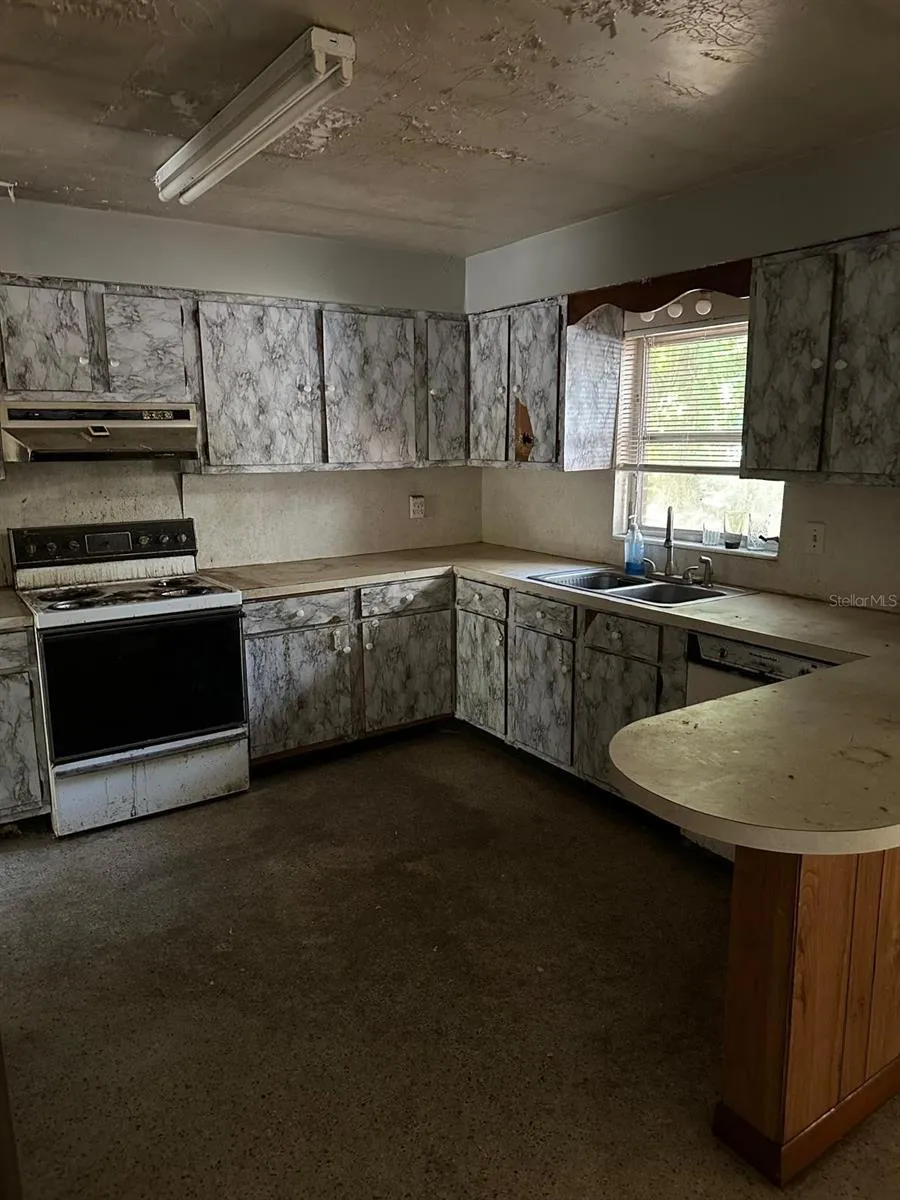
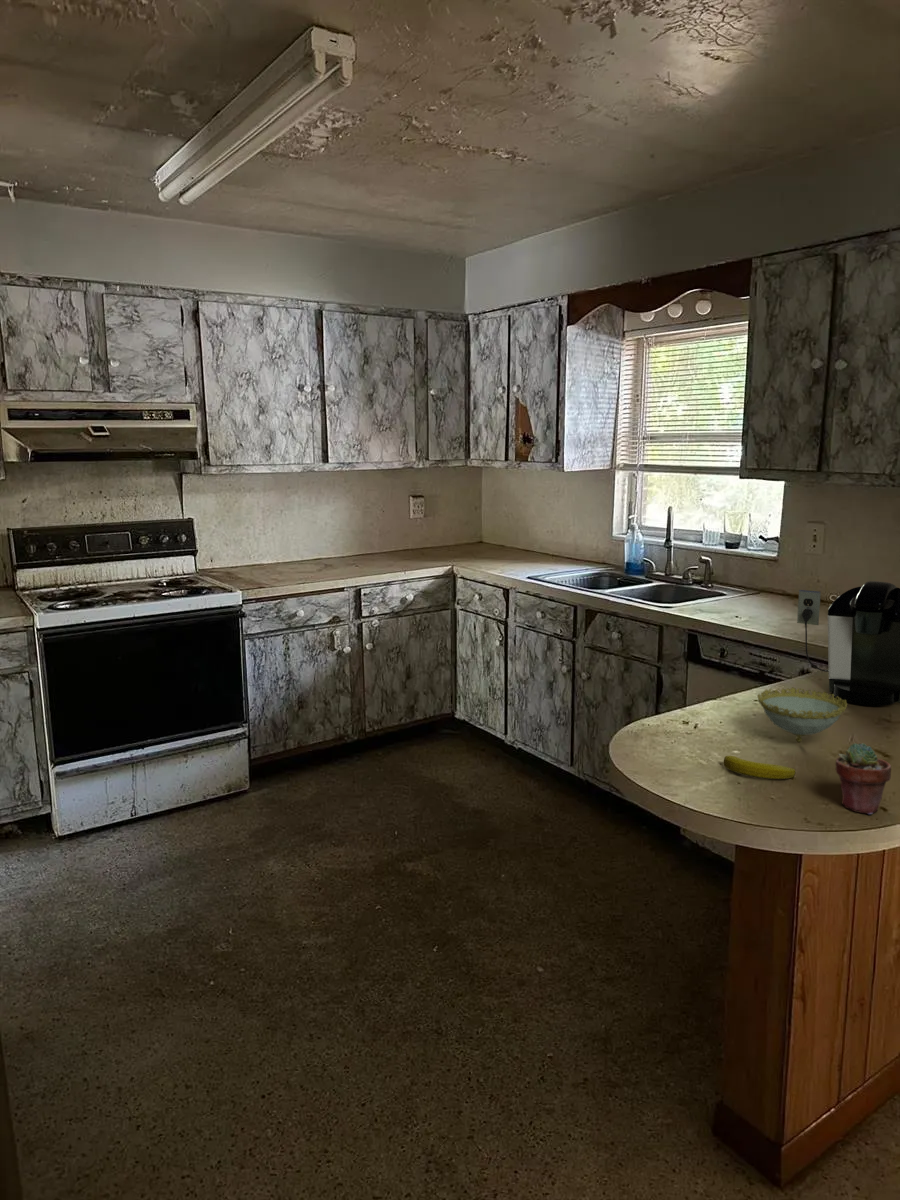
+ banana (759, 767)
+ decorative bowl (799, 720)
+ potted succulent (862, 775)
+ coffee maker (848, 636)
